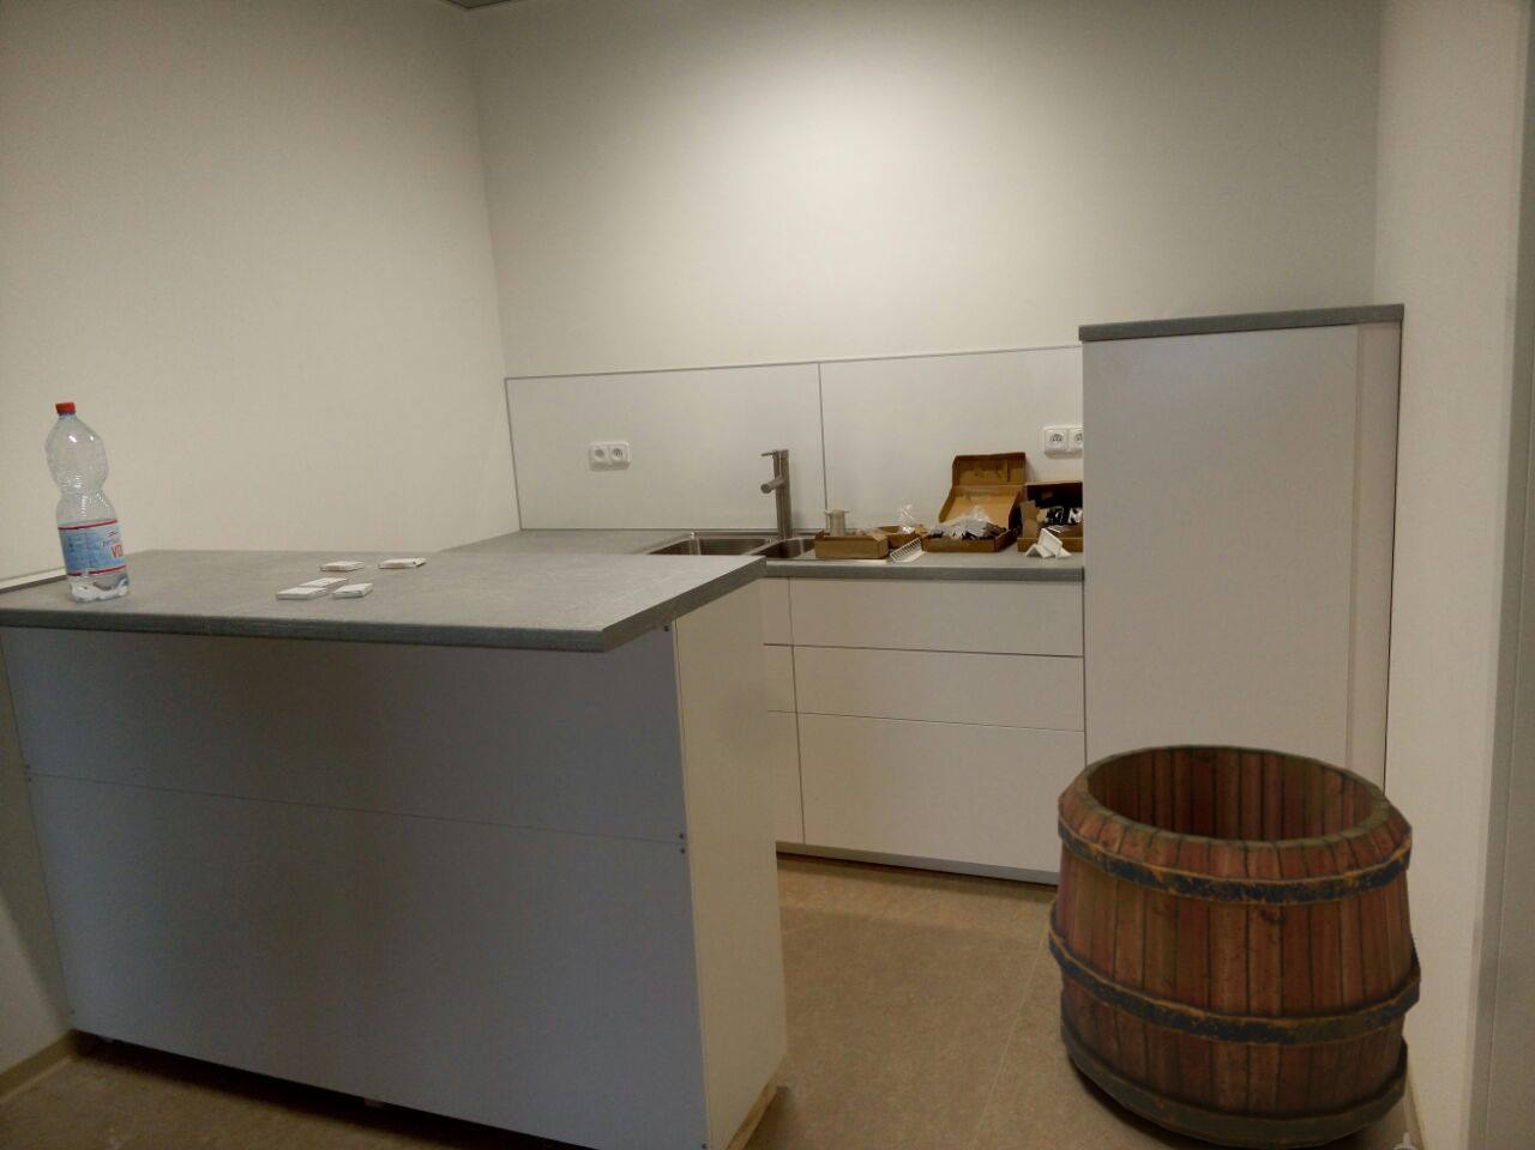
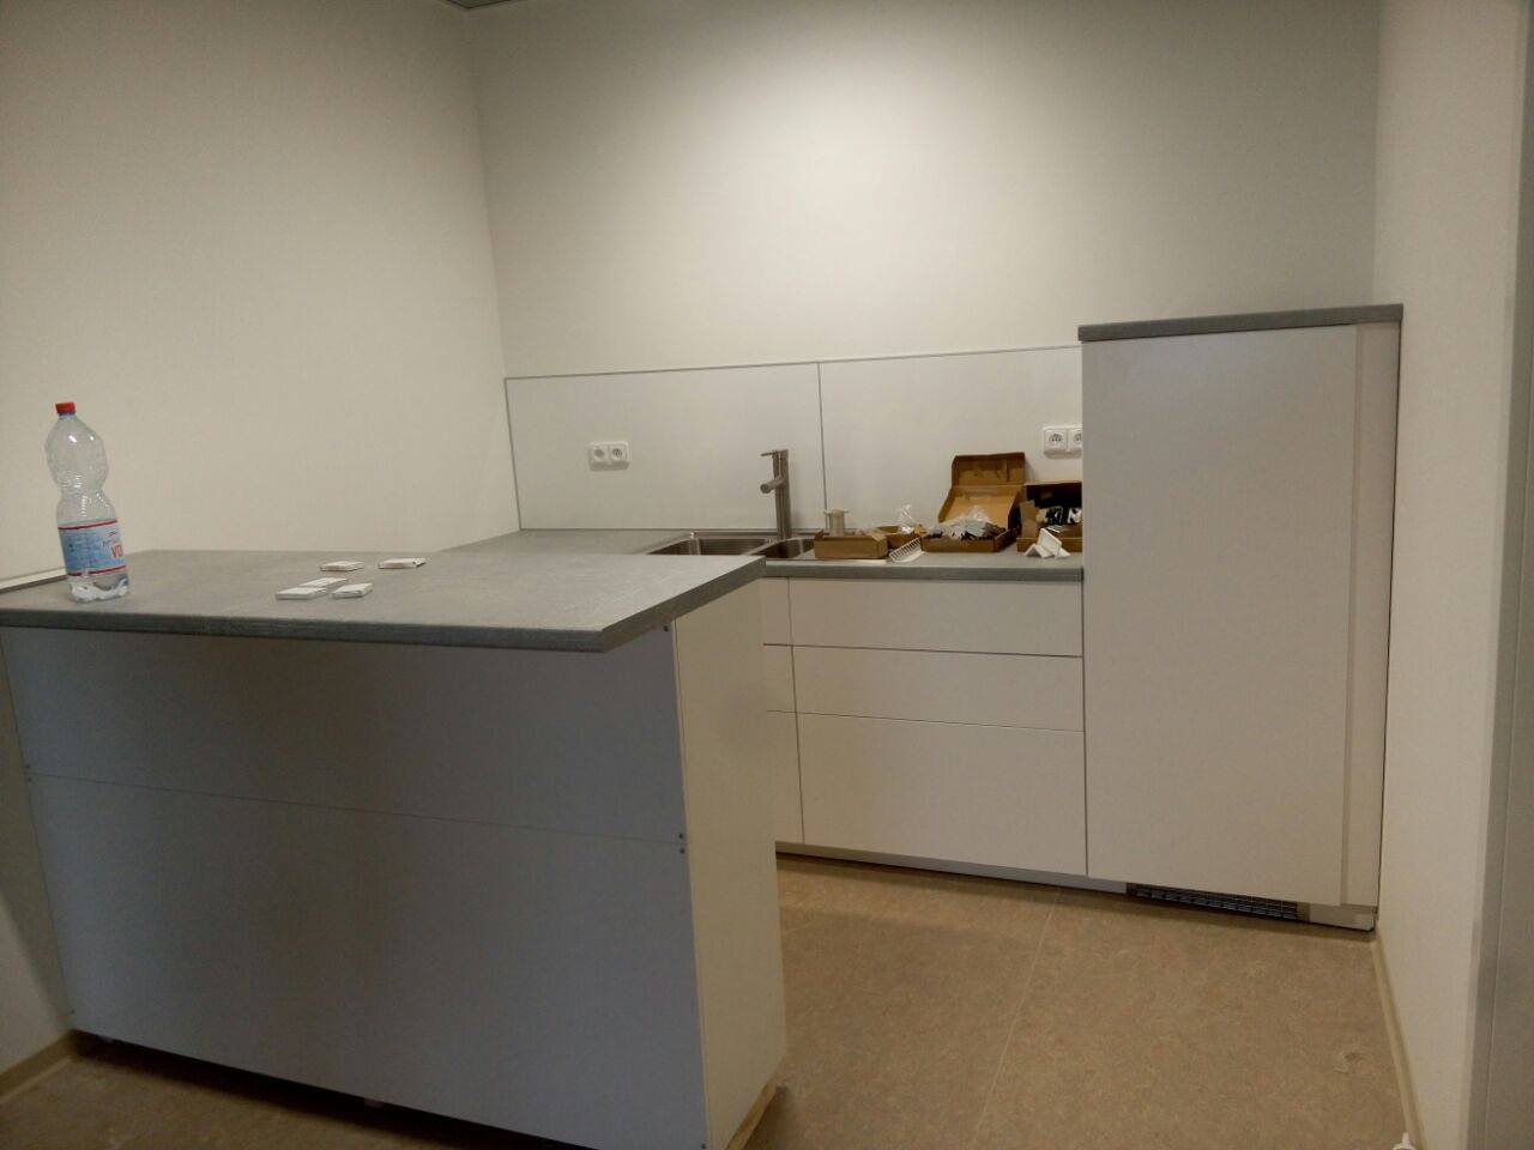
- barrel (1224, 925)
